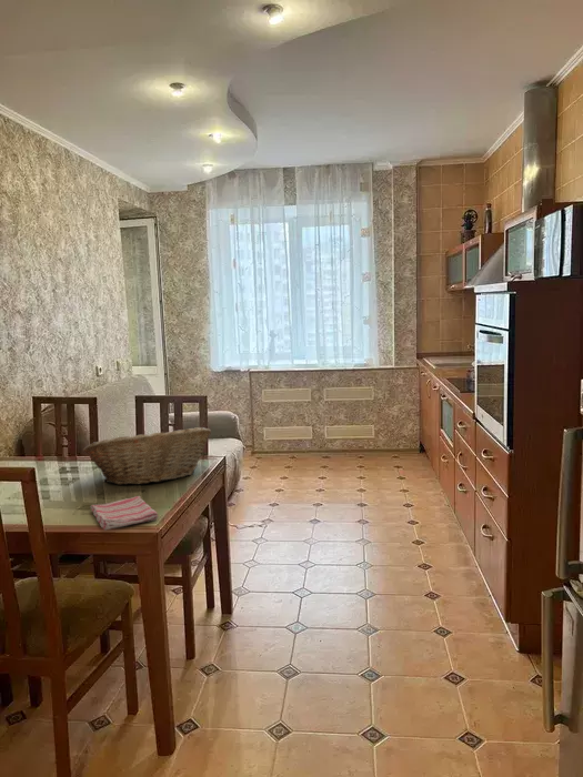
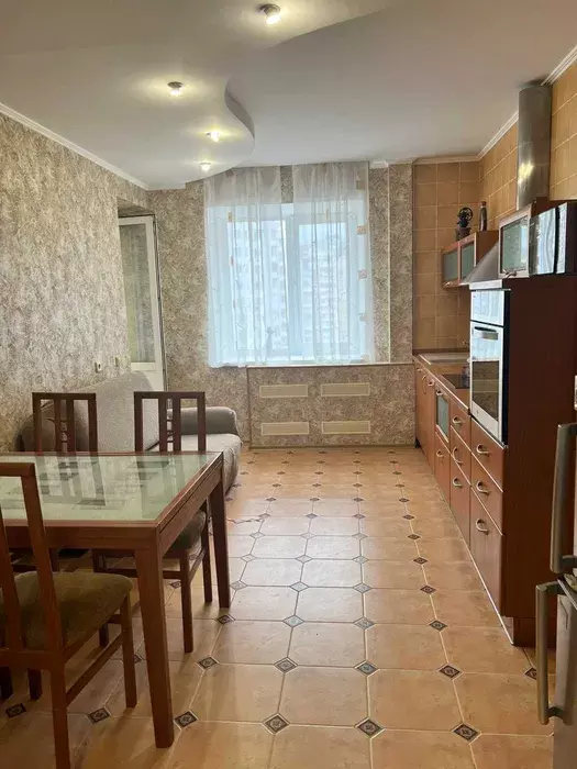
- fruit basket (150, 451)
- dish towel (123, 509)
